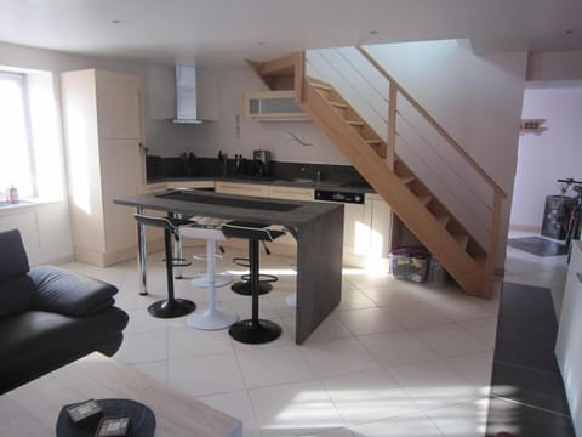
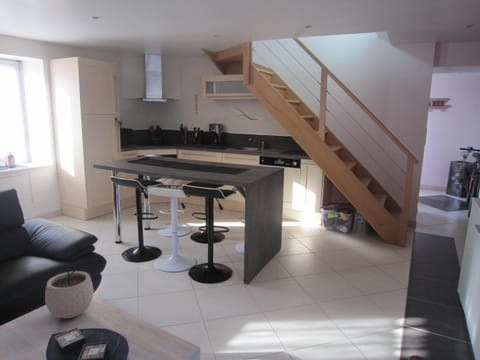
+ plant pot (69, 289)
